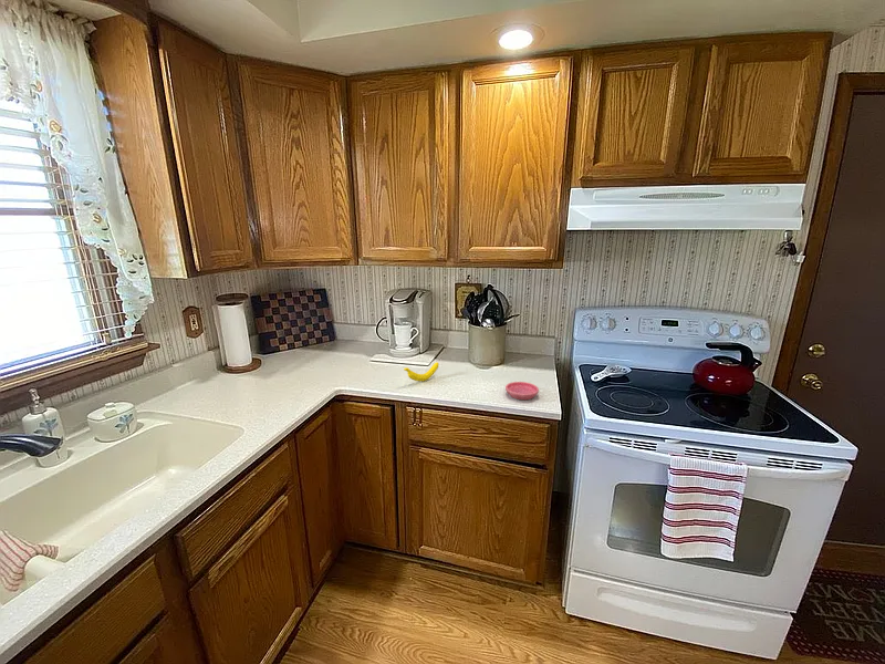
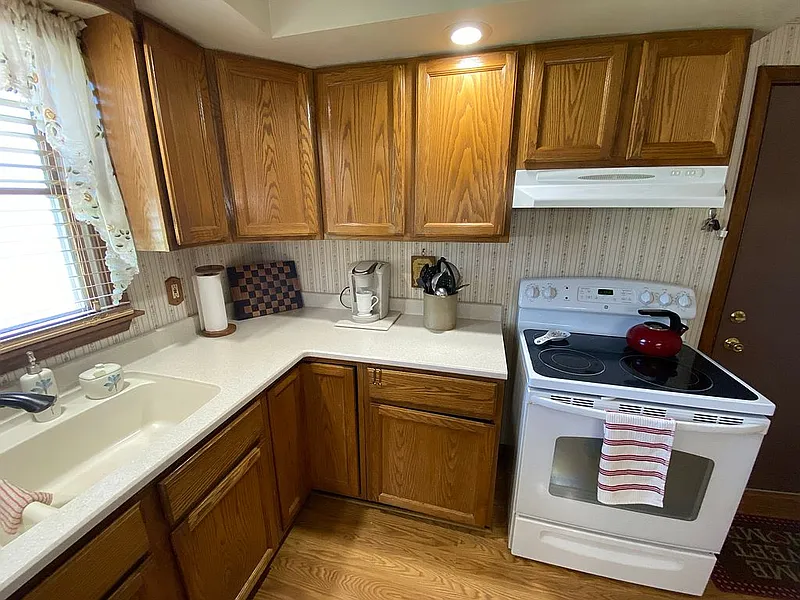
- banana (421, 374)
- saucer (521, 391)
